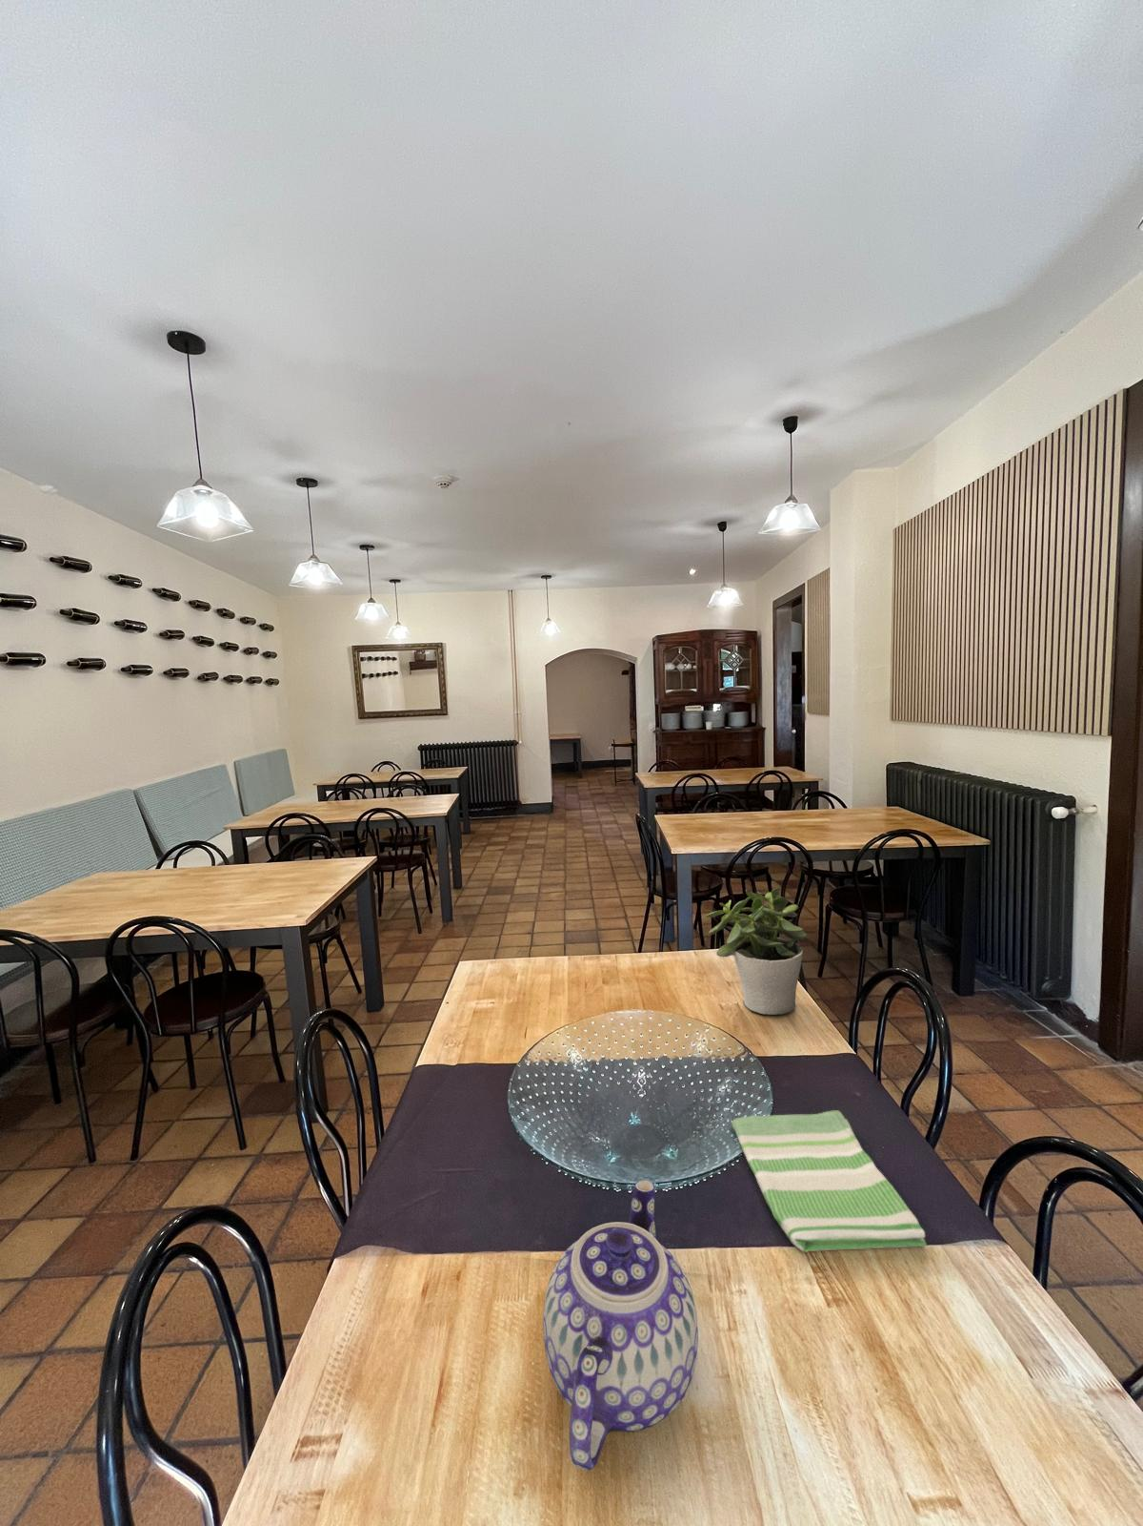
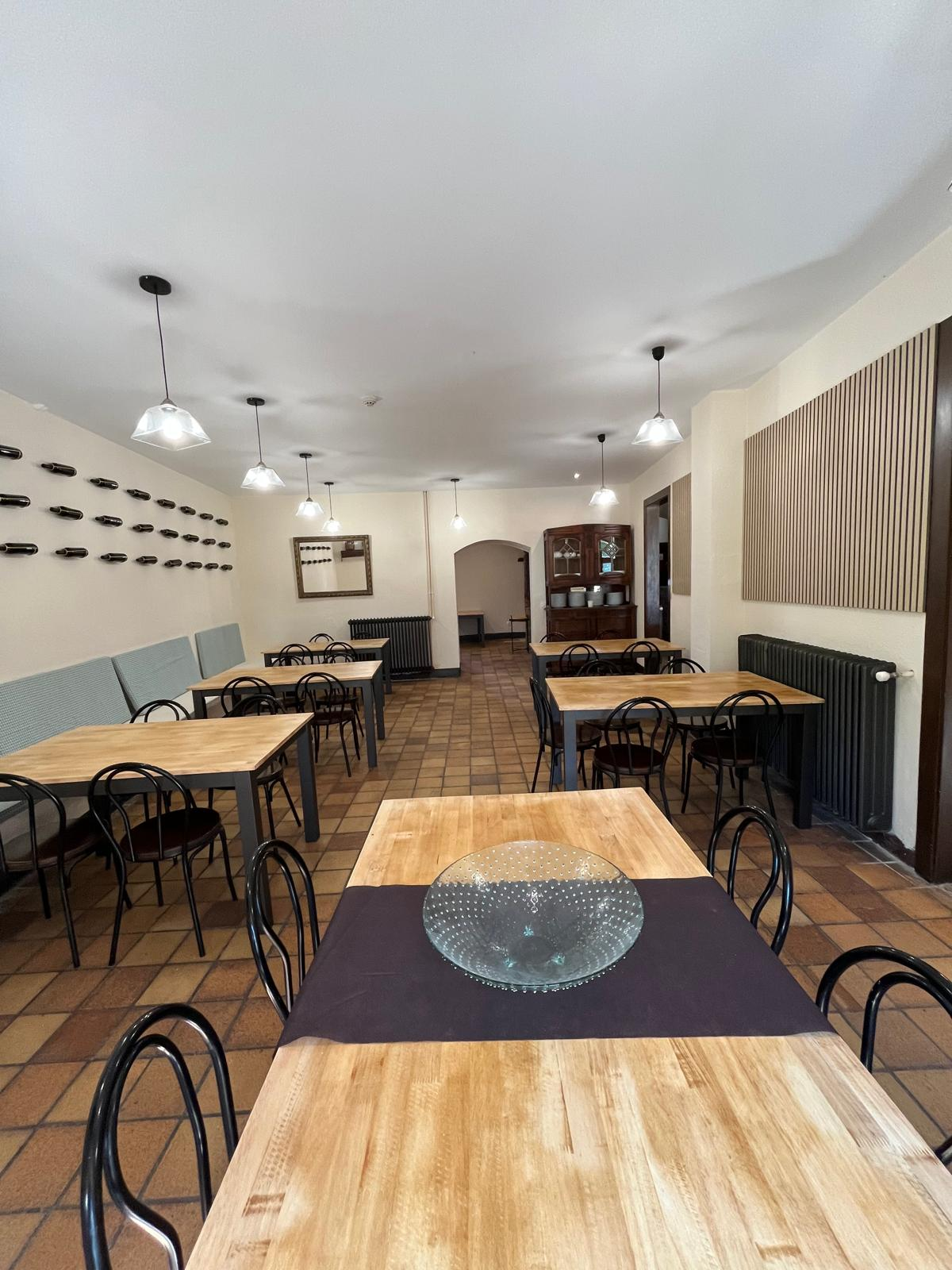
- potted plant (755, 944)
- dish towel (818, 1173)
- teapot (620, 1305)
